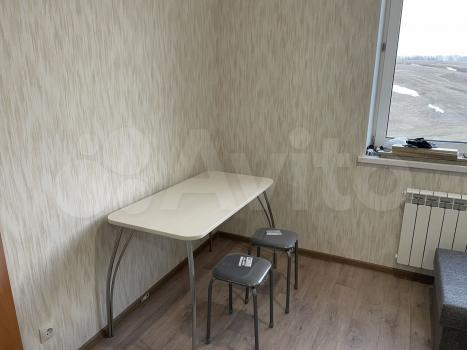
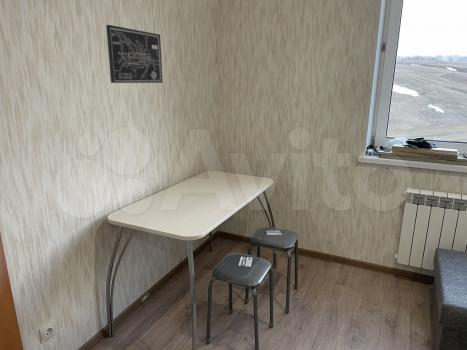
+ wall art (137, 57)
